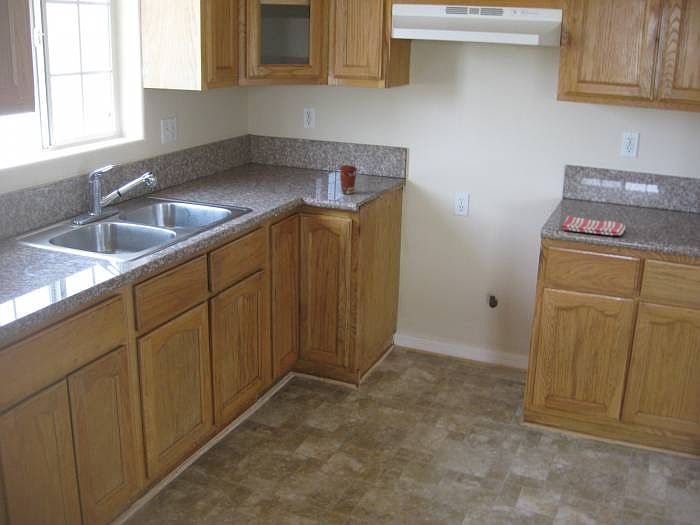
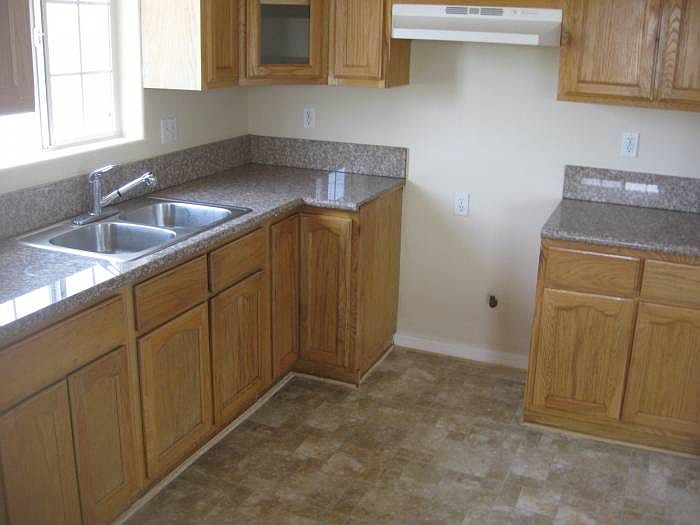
- dish towel (594, 225)
- coffee cup (347, 179)
